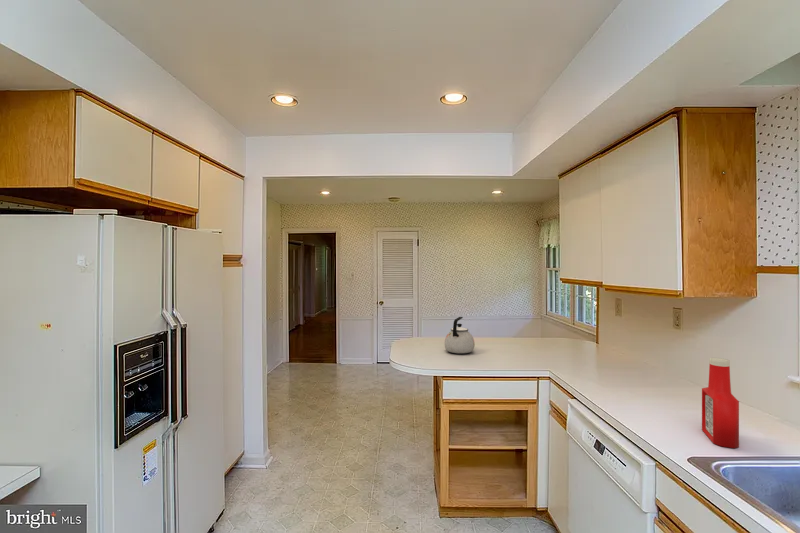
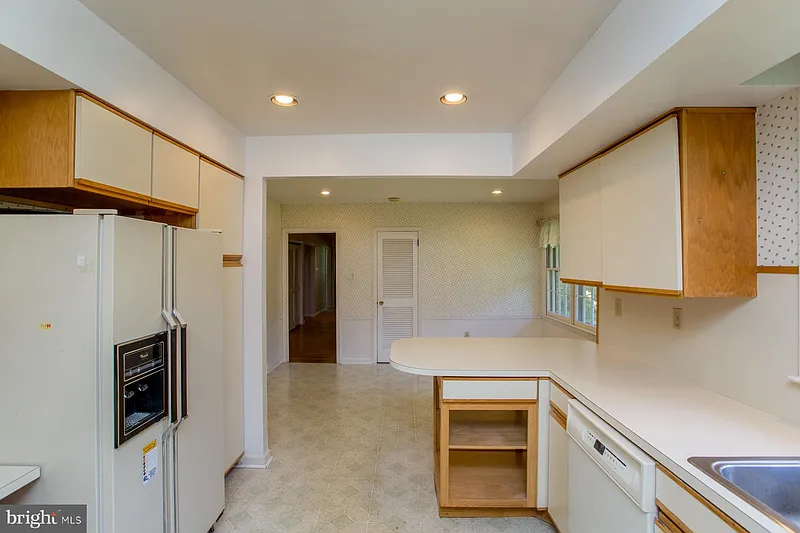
- kettle (459, 334)
- soap bottle (719, 398)
